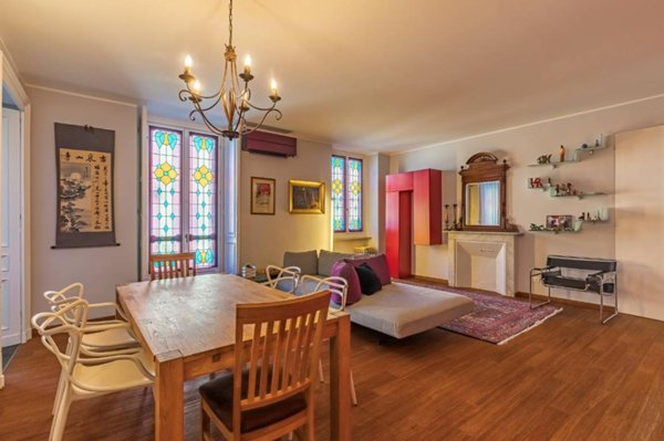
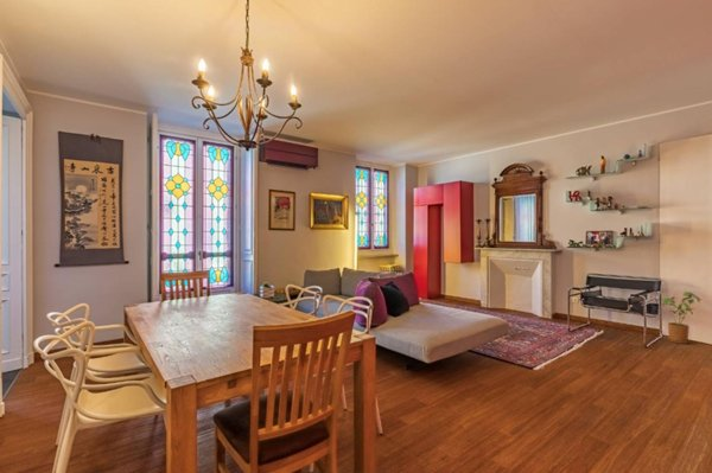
+ house plant (680, 314)
